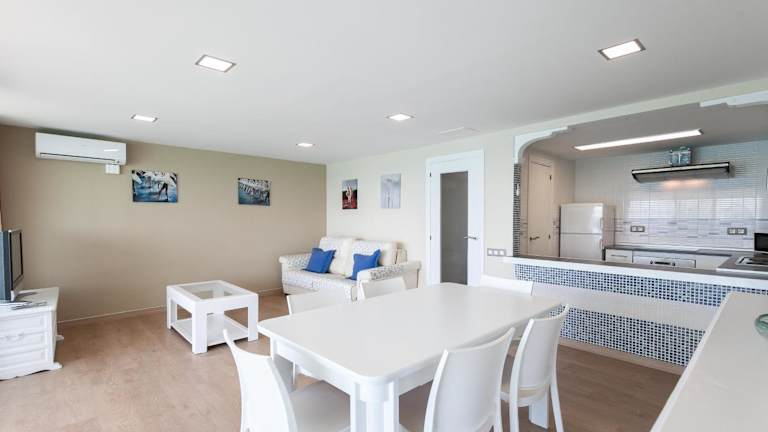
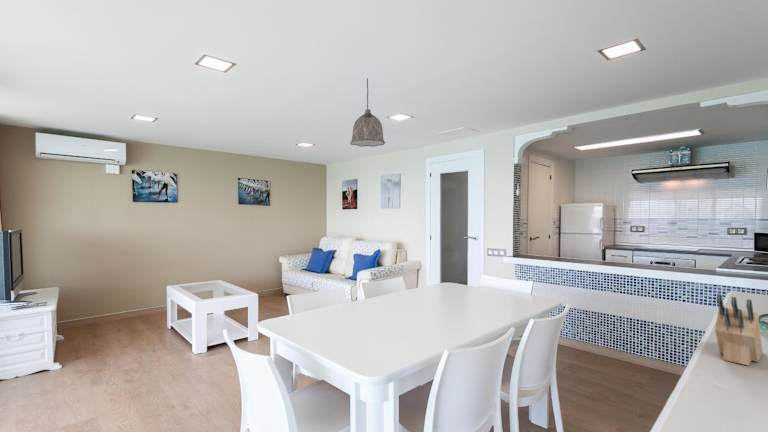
+ pendant lamp (367, 111)
+ knife block (738, 324)
